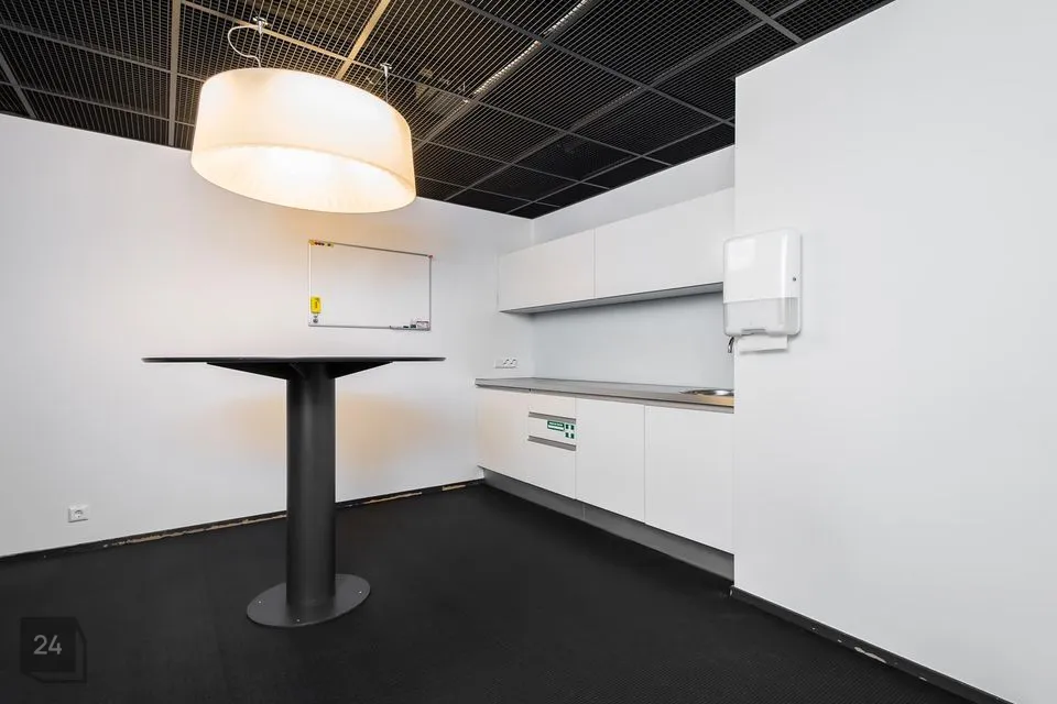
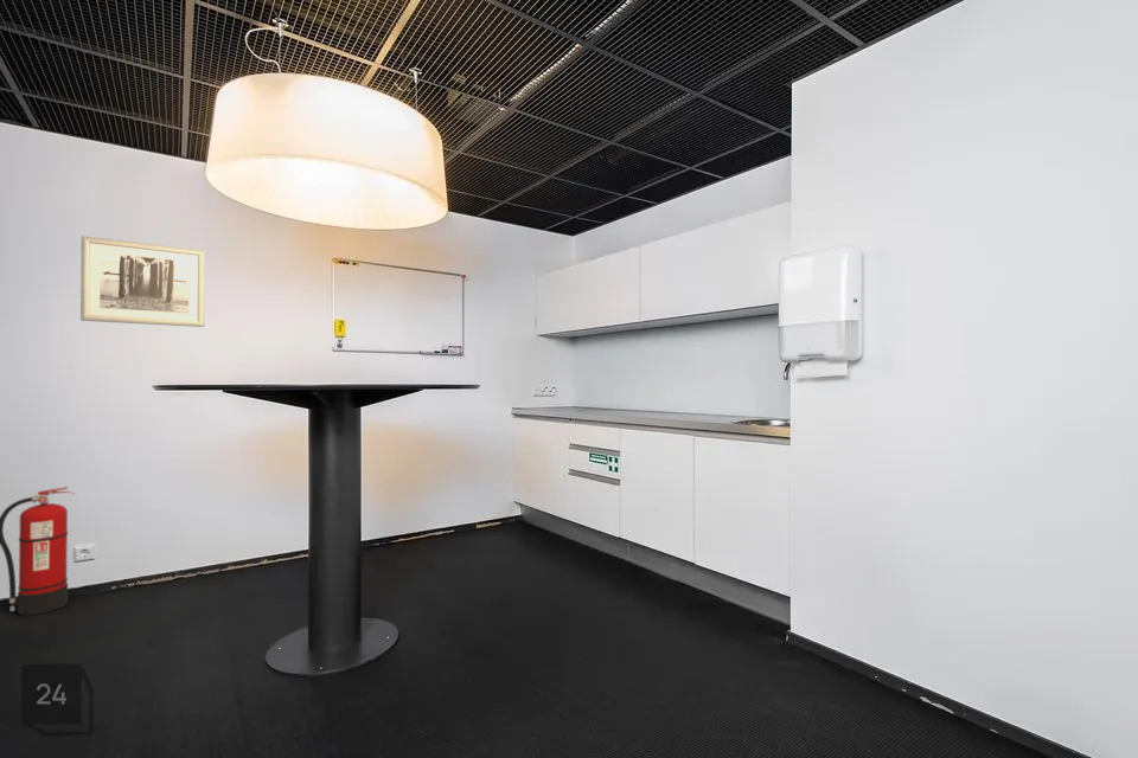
+ fire extinguisher (36, 550)
+ wall art (146, 283)
